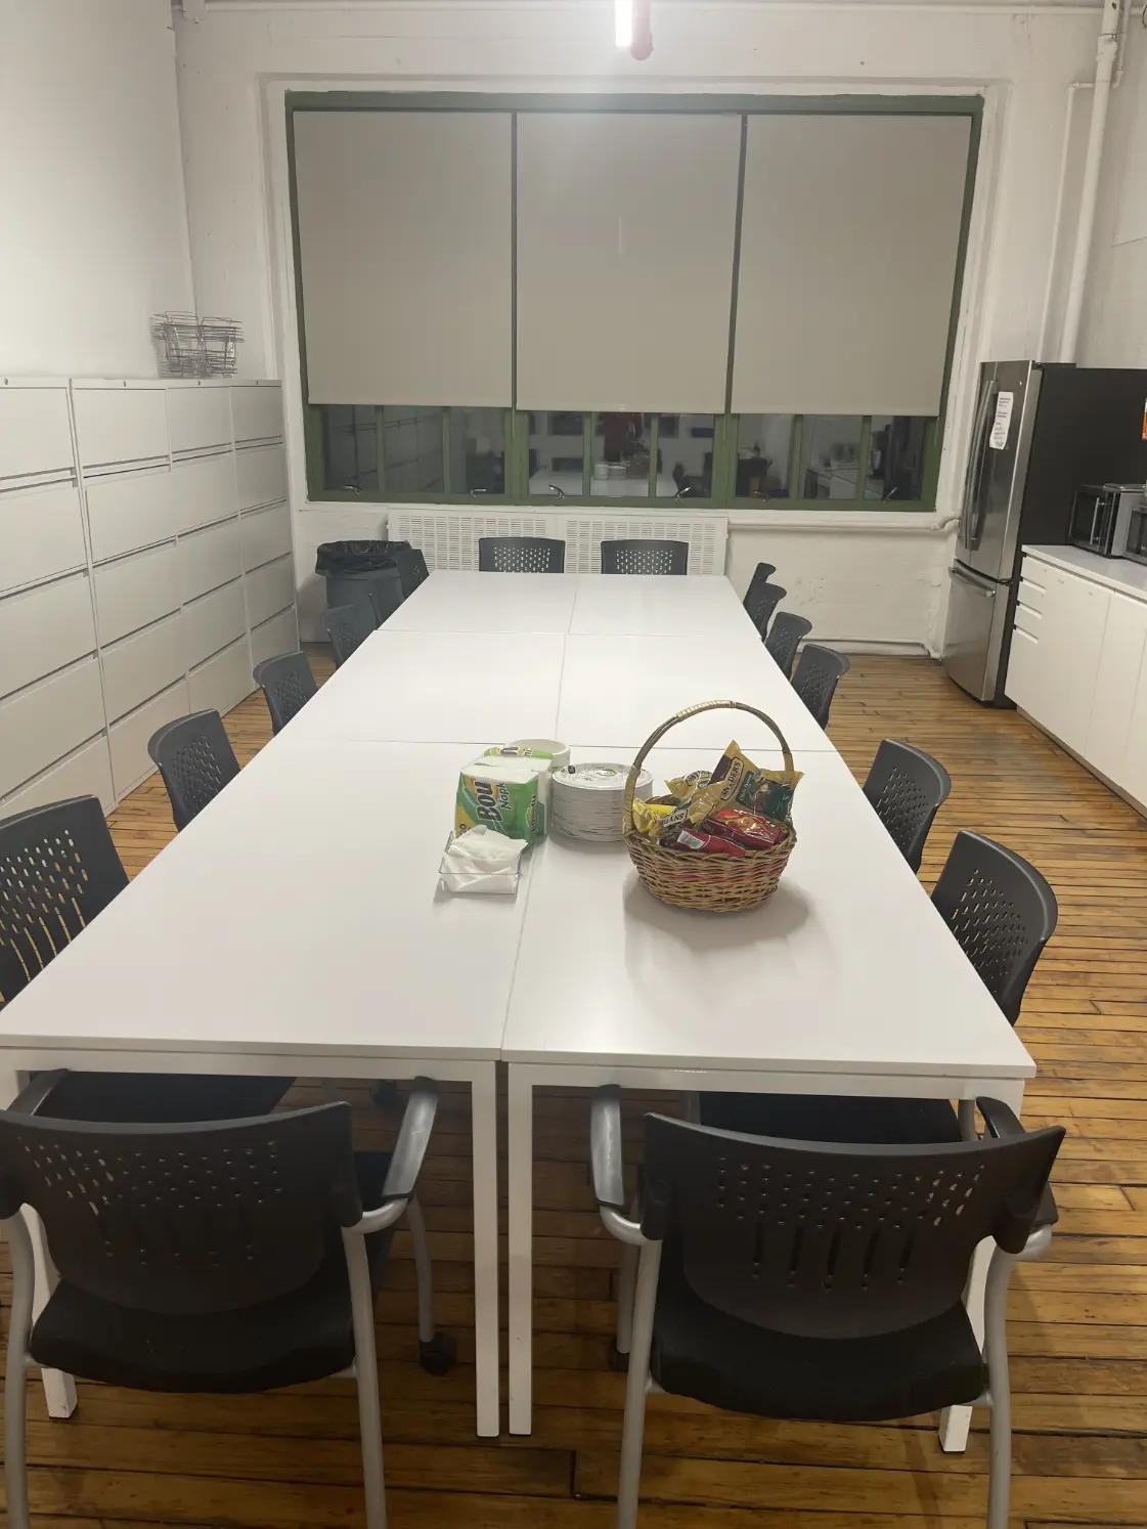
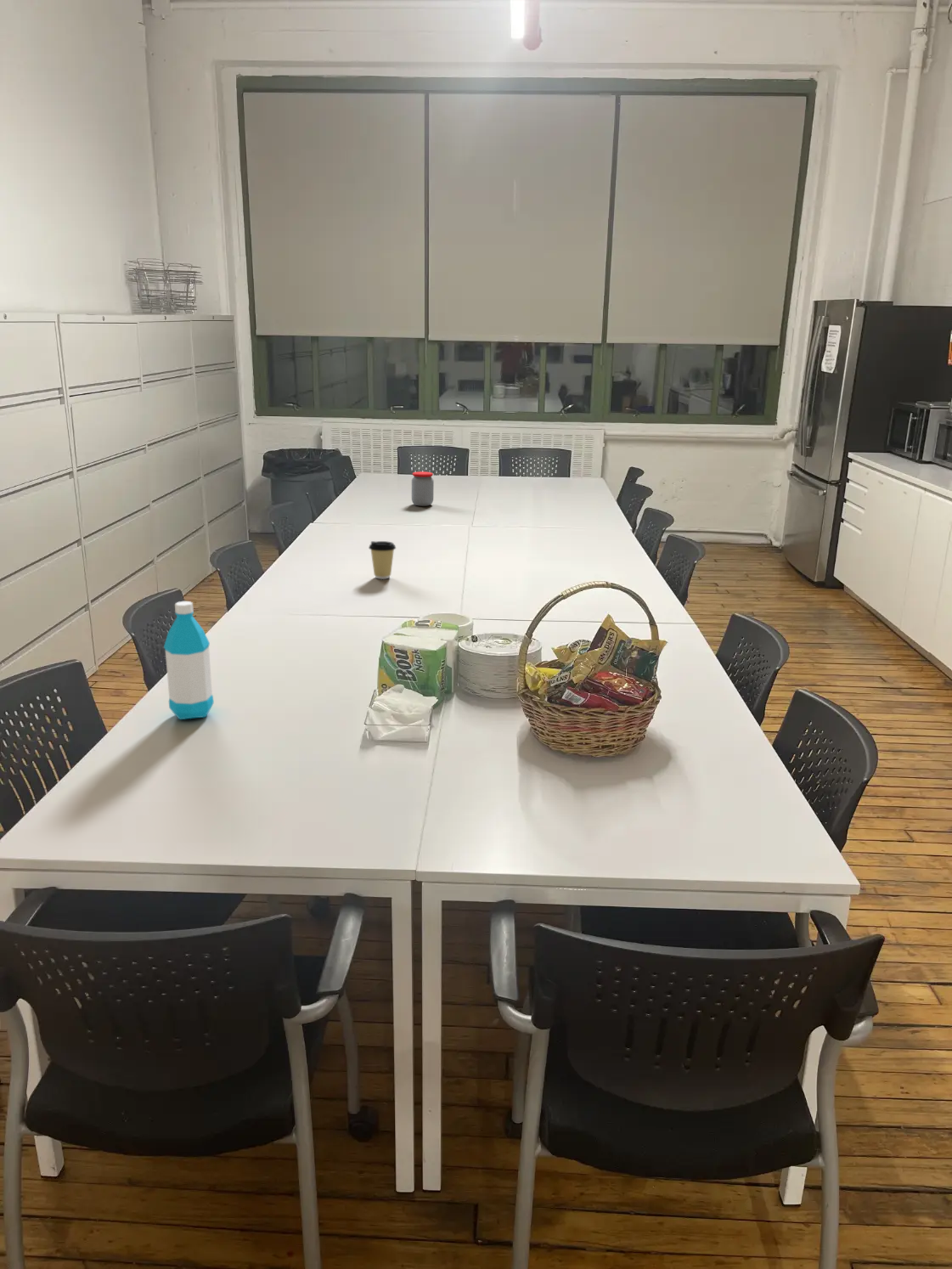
+ coffee cup (382, 559)
+ water bottle (188, 660)
+ jar (422, 488)
